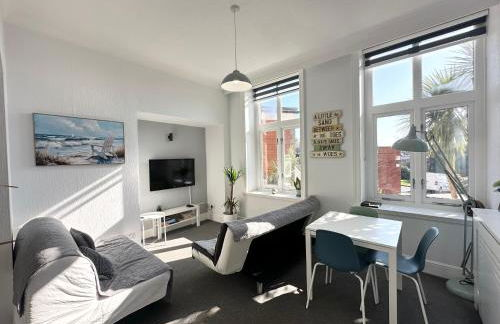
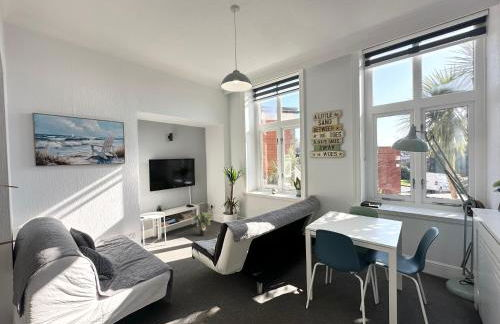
+ potted plant (204, 223)
